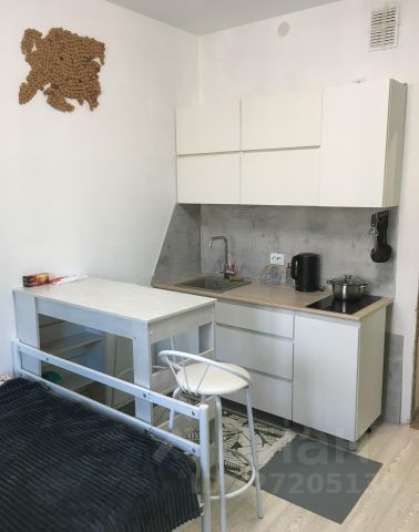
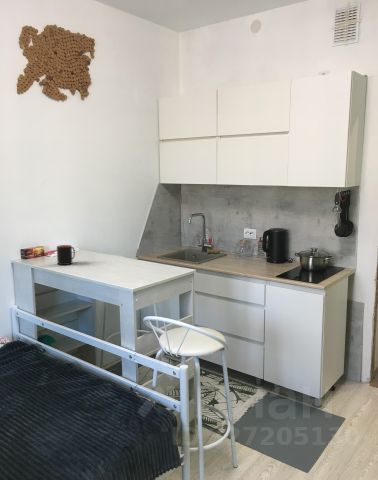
+ mug (67, 254)
